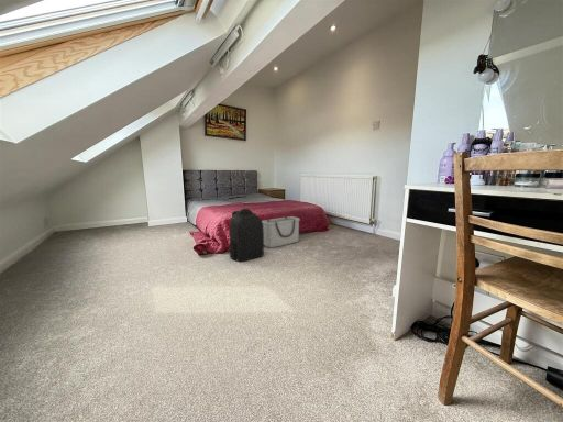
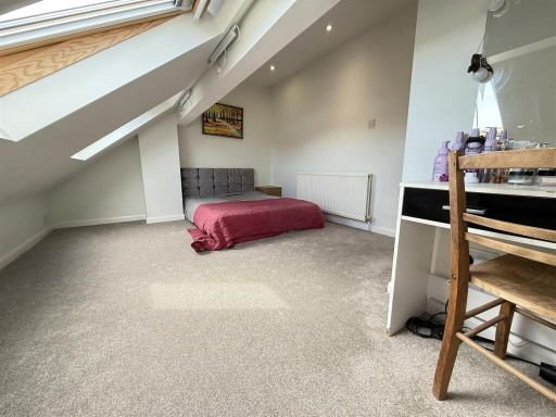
- storage bin (280, 231)
- backpack (244, 232)
